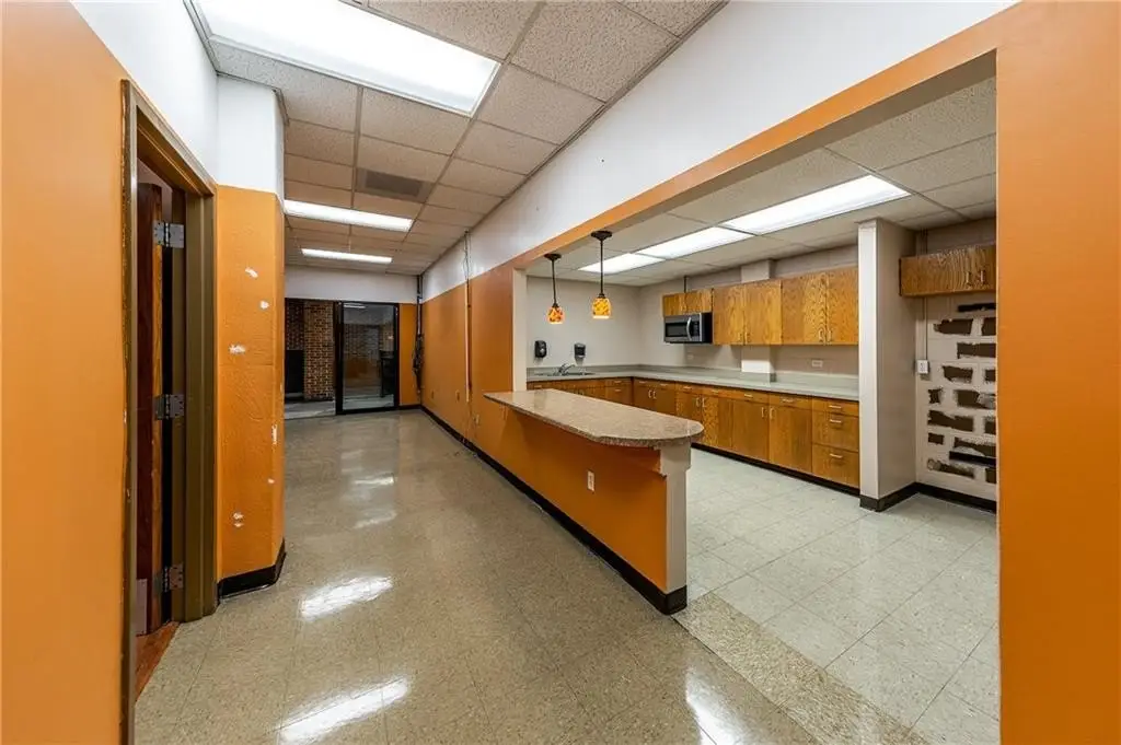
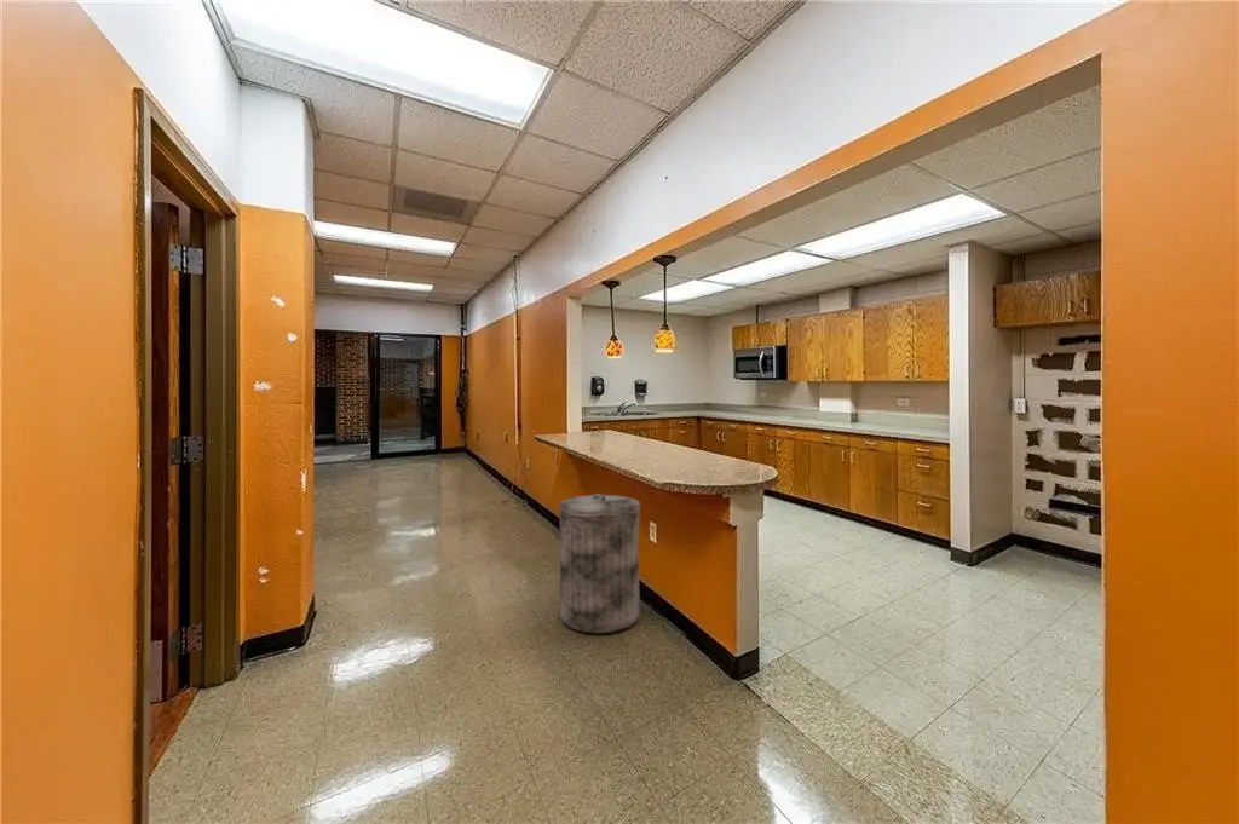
+ trash can (599, 554)
